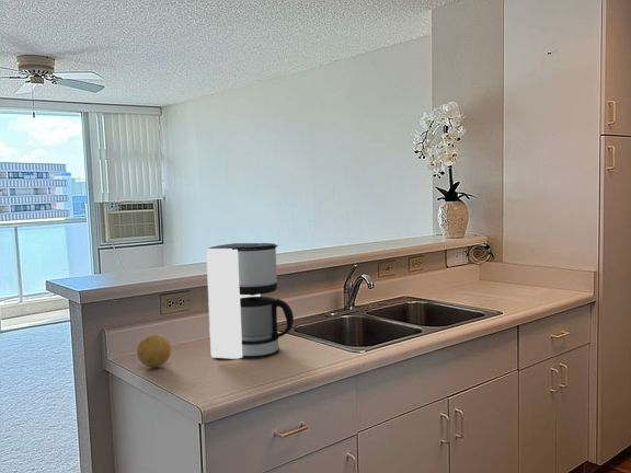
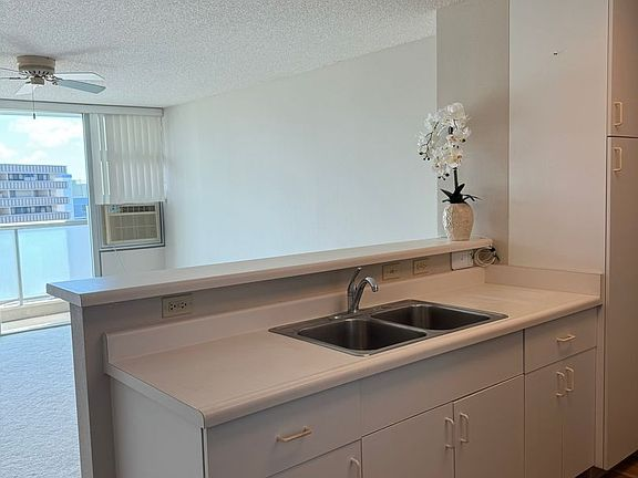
- fruit (153, 349)
- coffee maker (254, 299)
